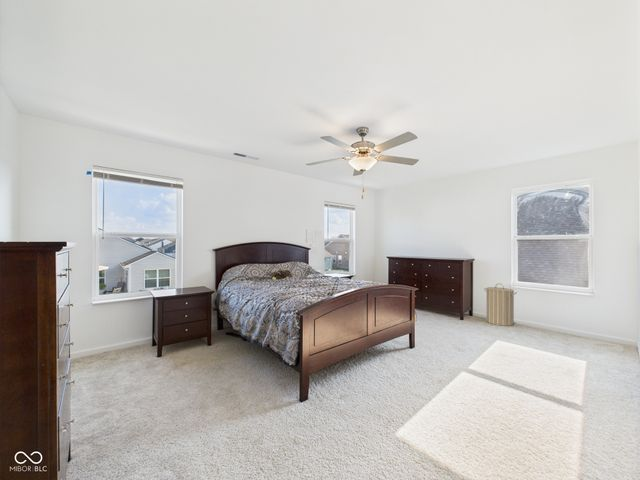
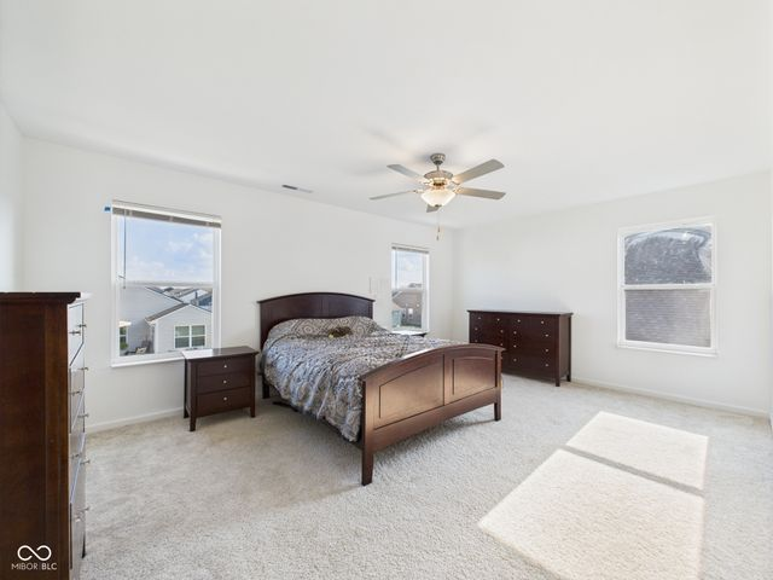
- laundry hamper (499, 303)
